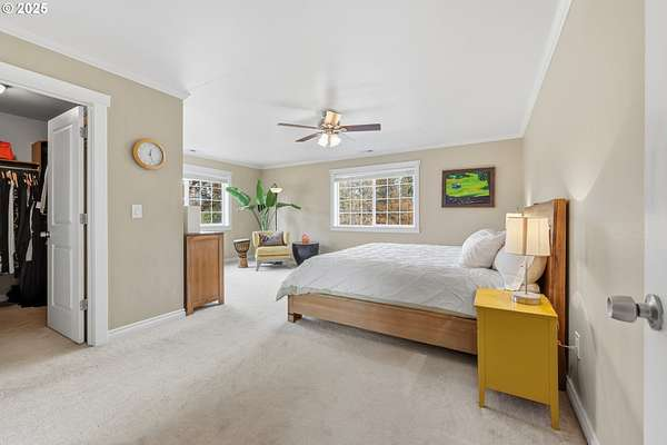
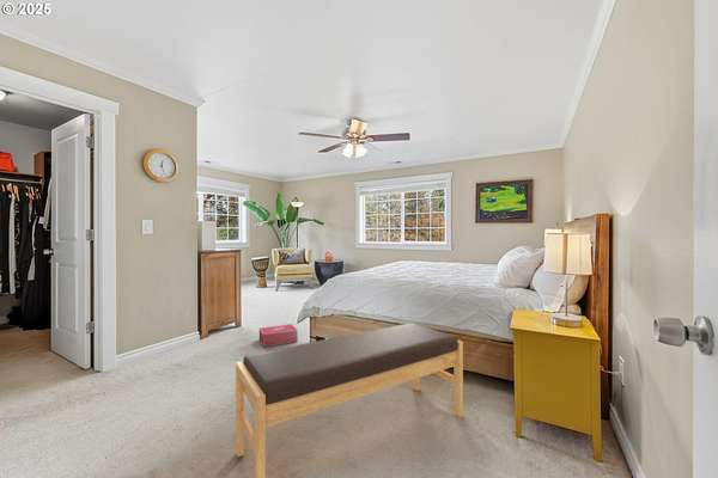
+ bench (359, 388)
+ shoe box (278, 335)
